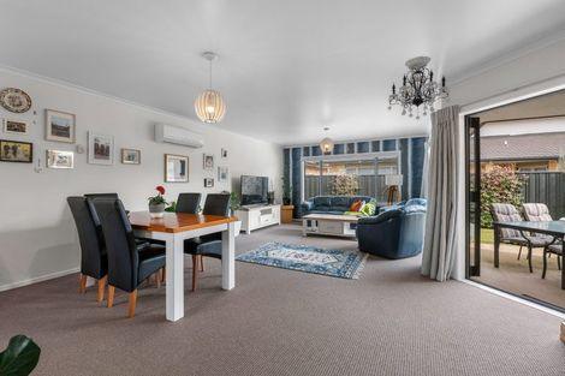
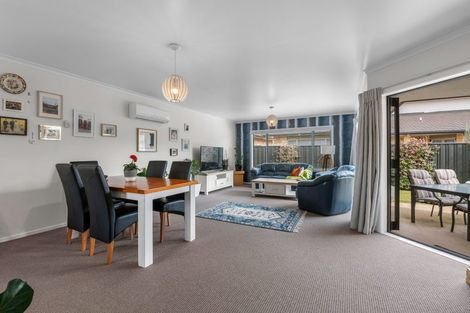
- chandelier (417, 90)
